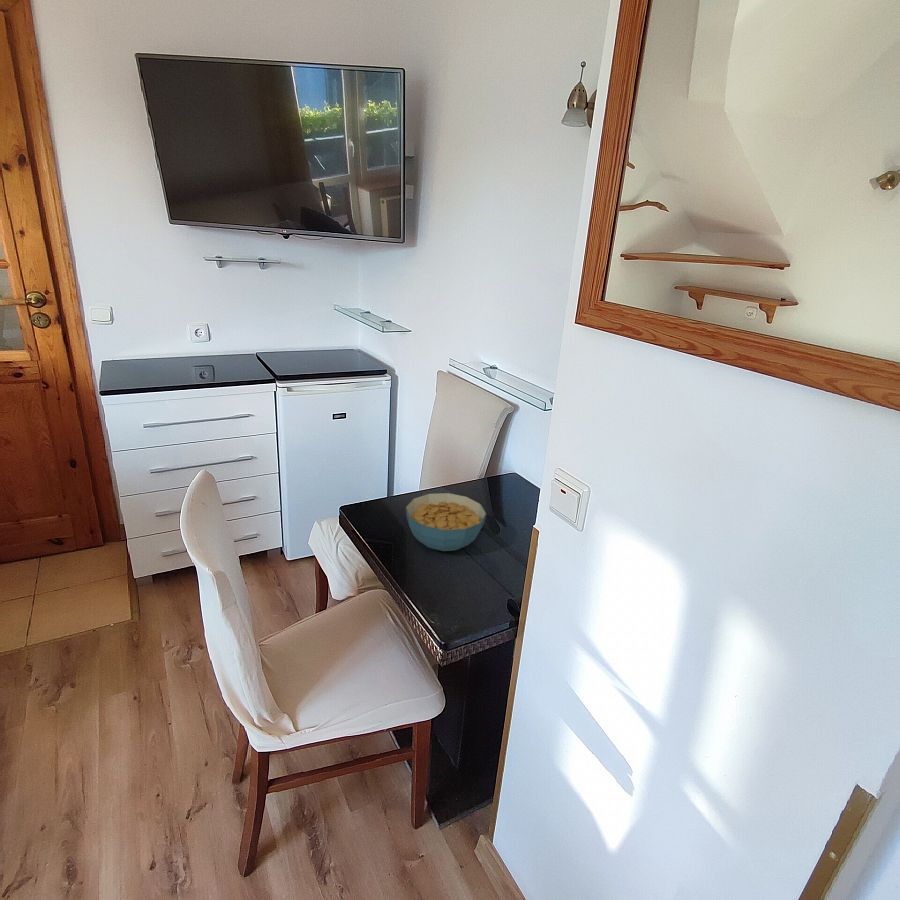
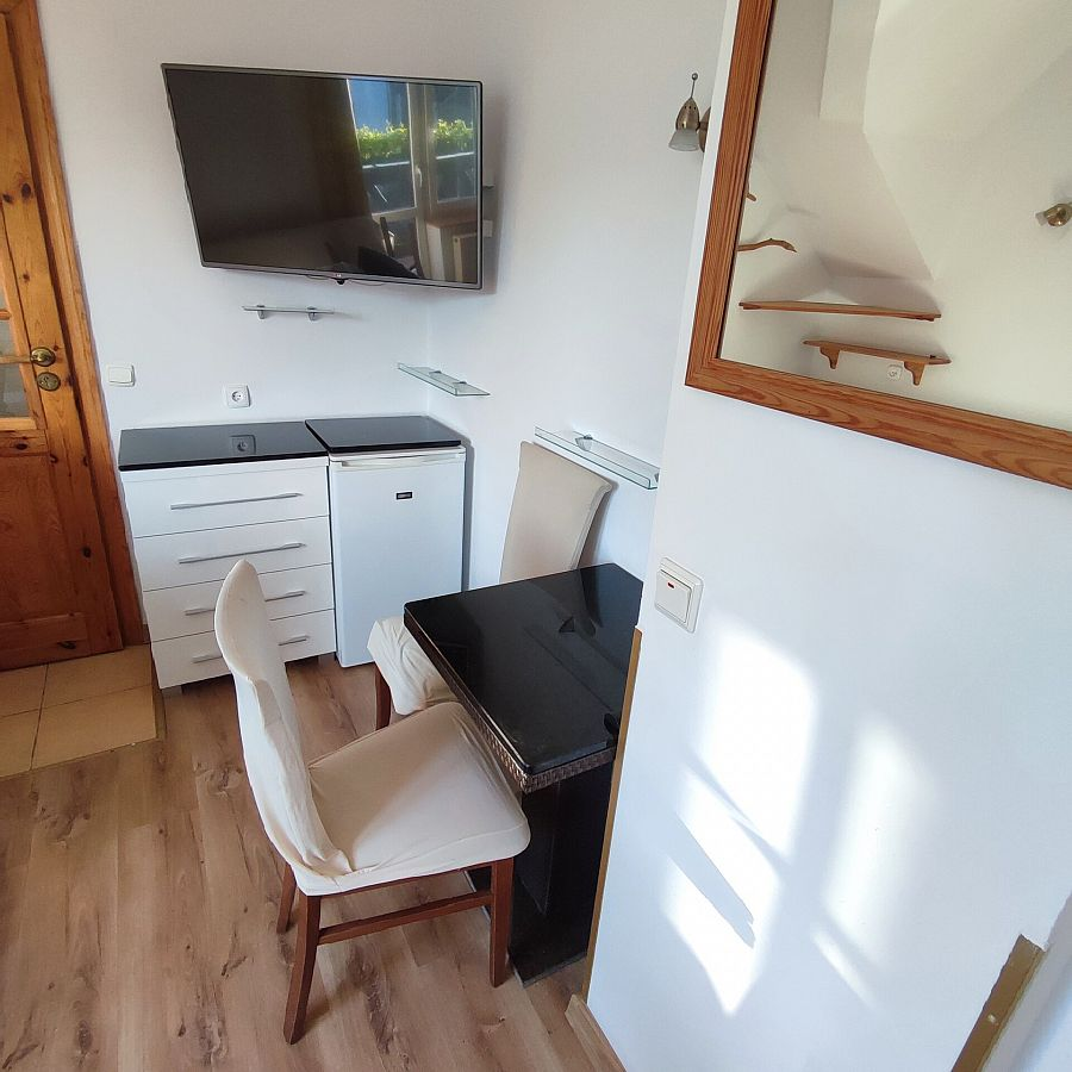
- cereal bowl (444, 527)
